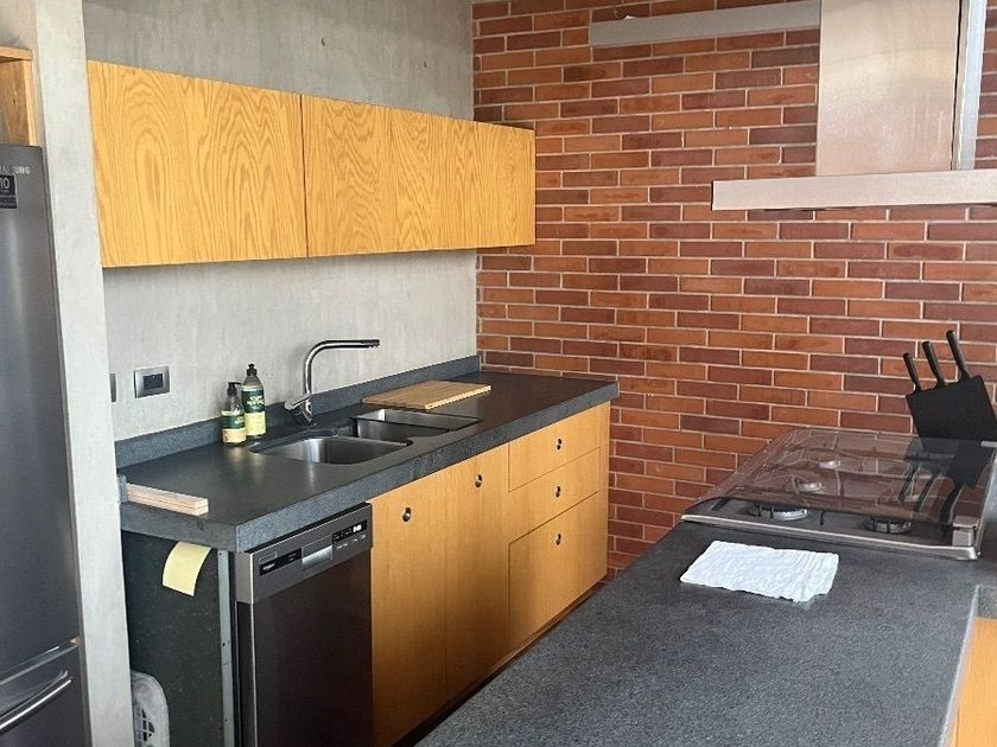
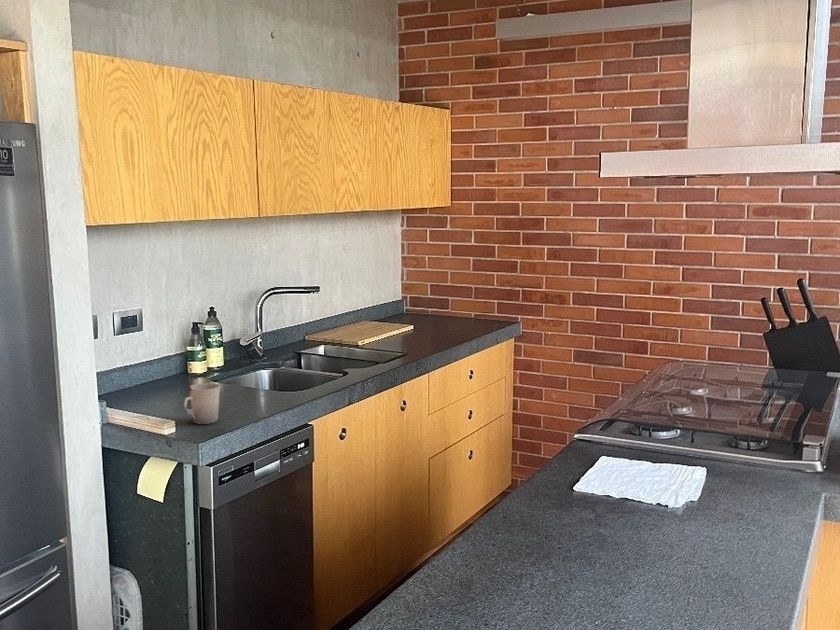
+ cup (200, 404)
